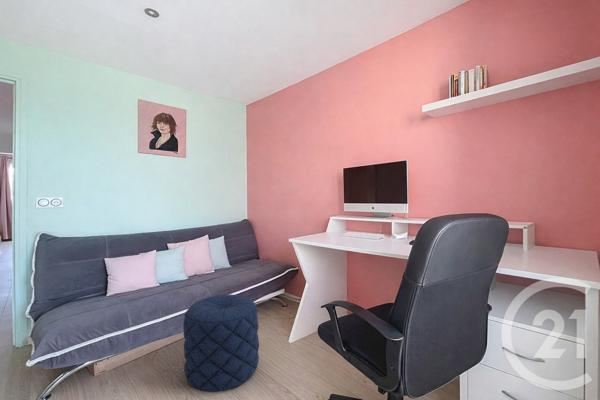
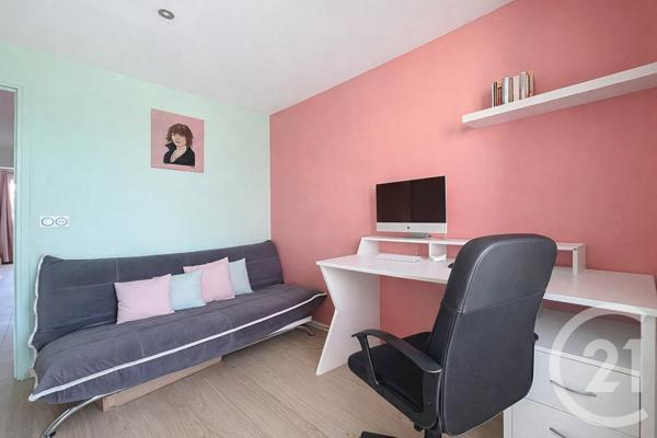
- pouf (222, 336)
